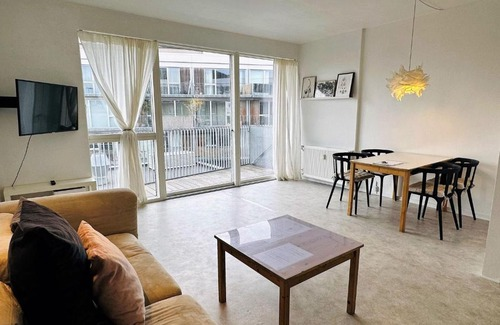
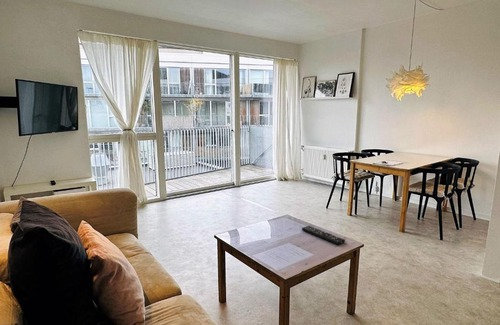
+ remote control (322, 234)
